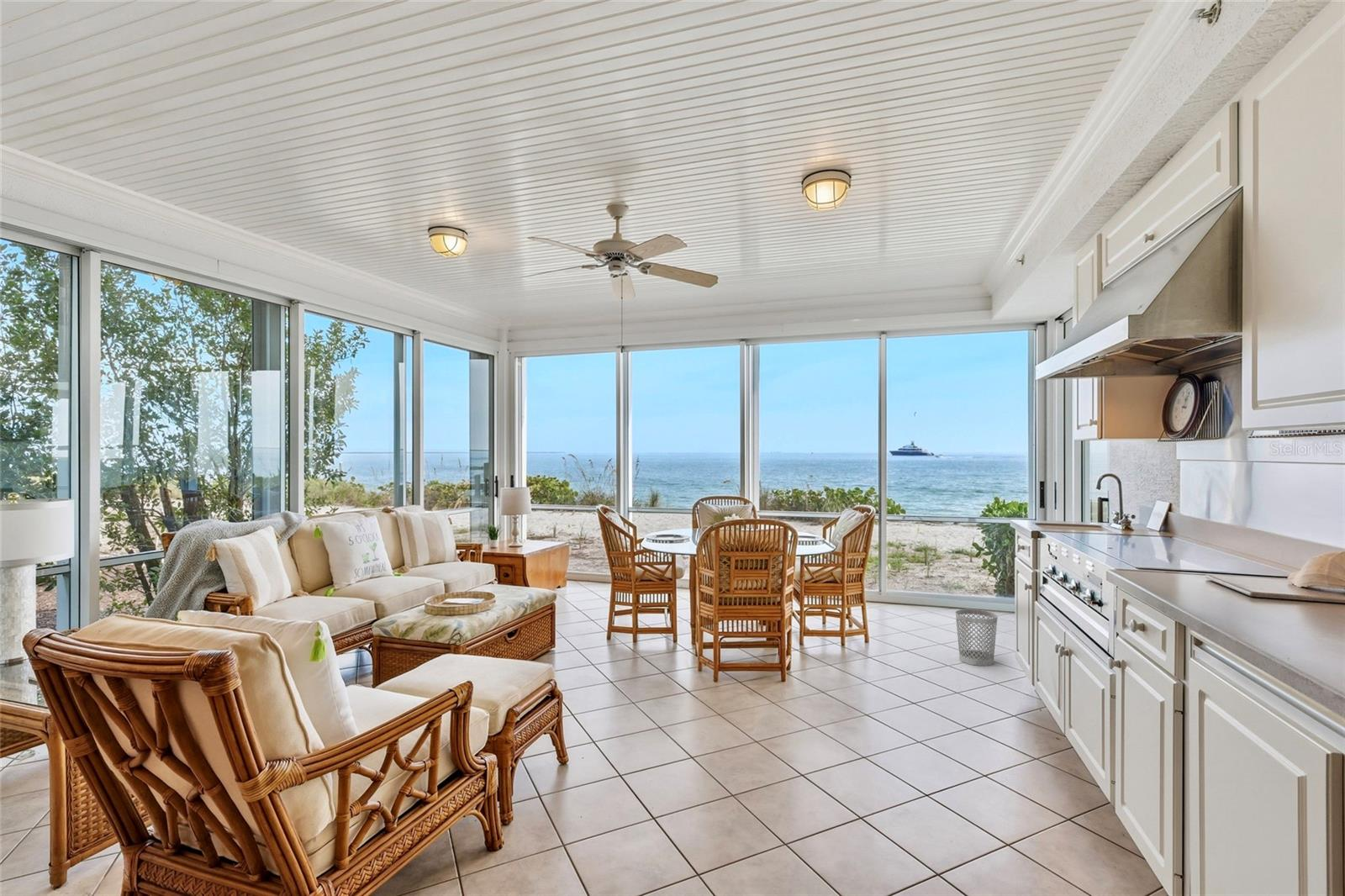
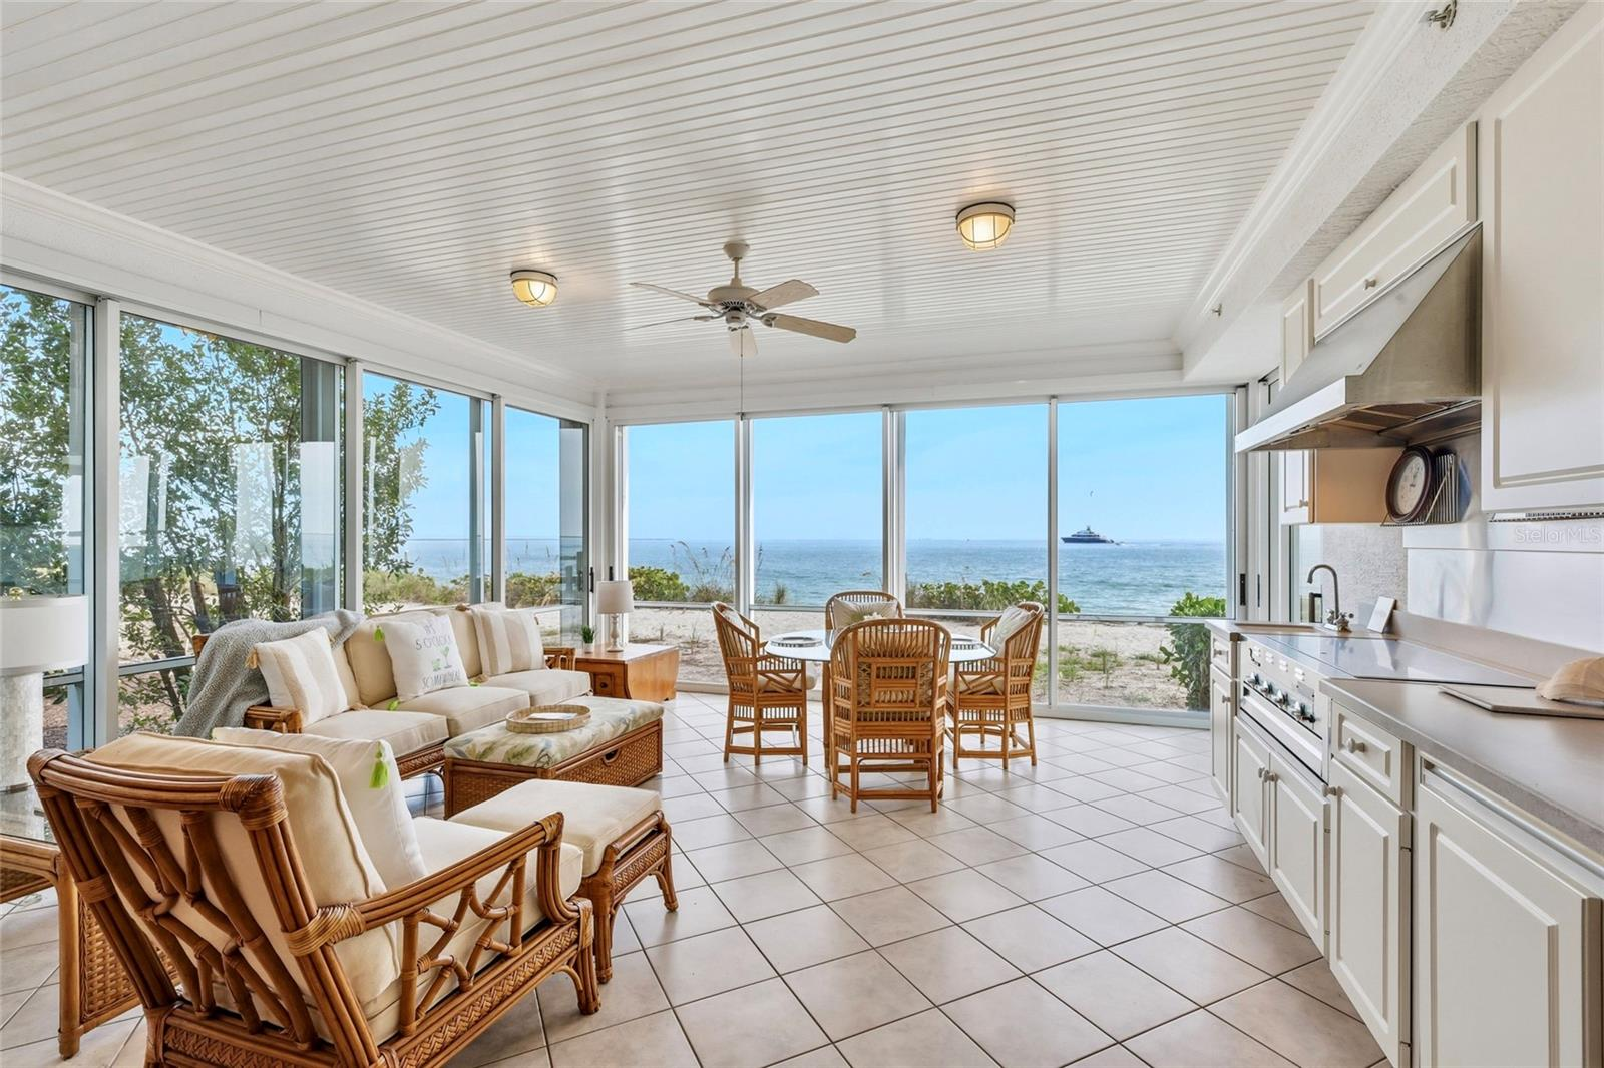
- wastebasket (976, 637)
